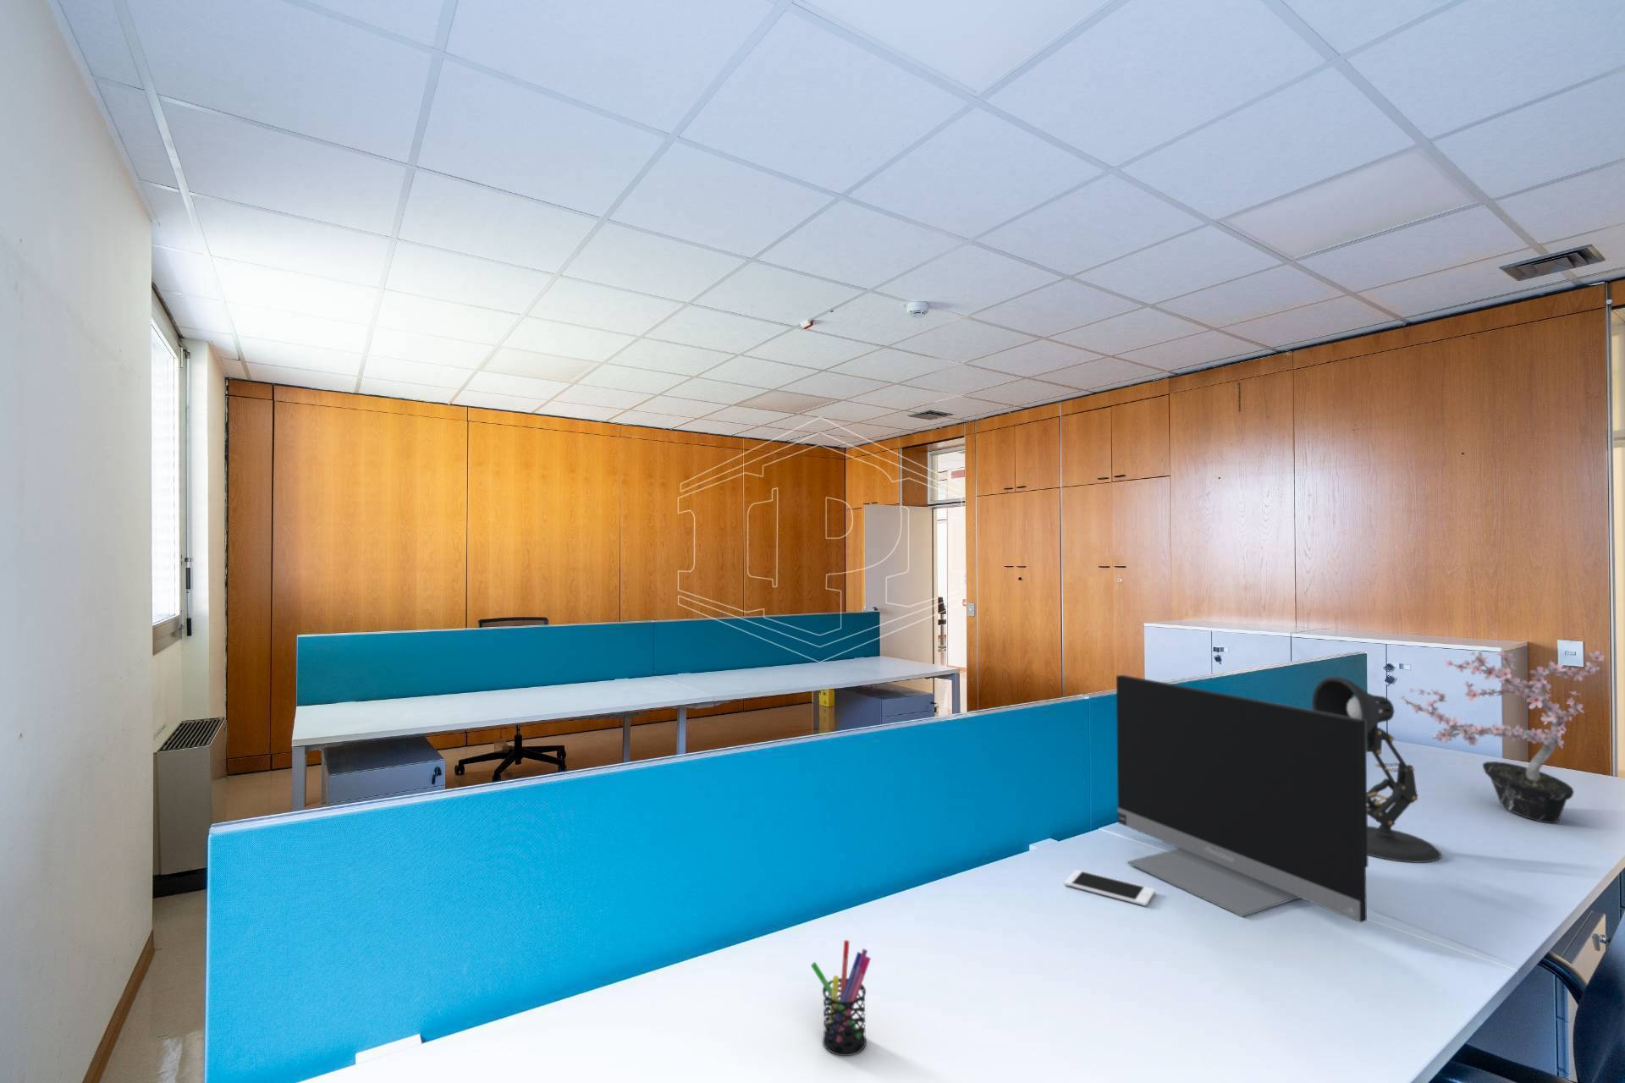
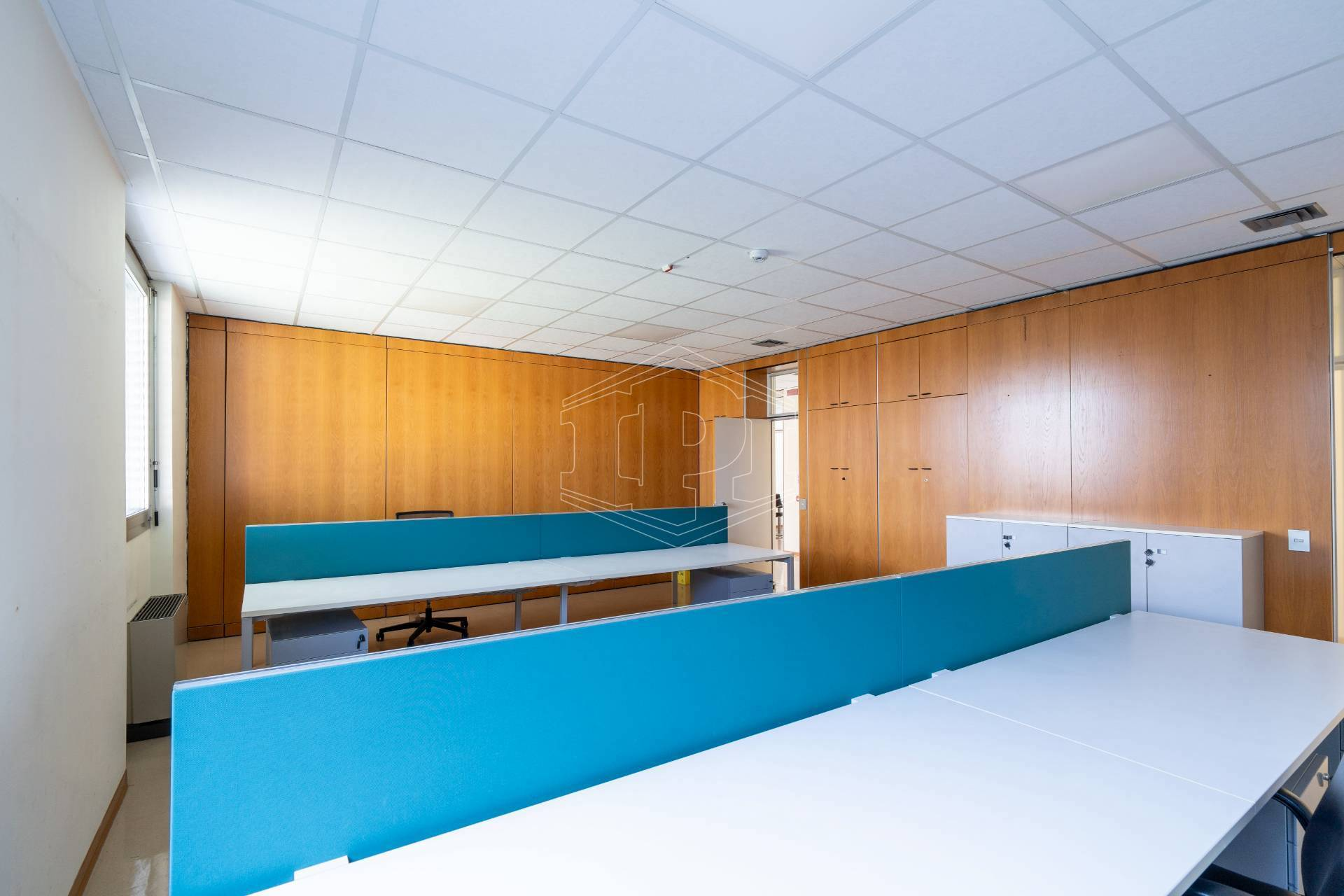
- desk lamp (1380, 760)
- monitor (1222, 786)
- potted plant (1494, 723)
- cell phone (1109, 887)
- pen holder (839, 995)
